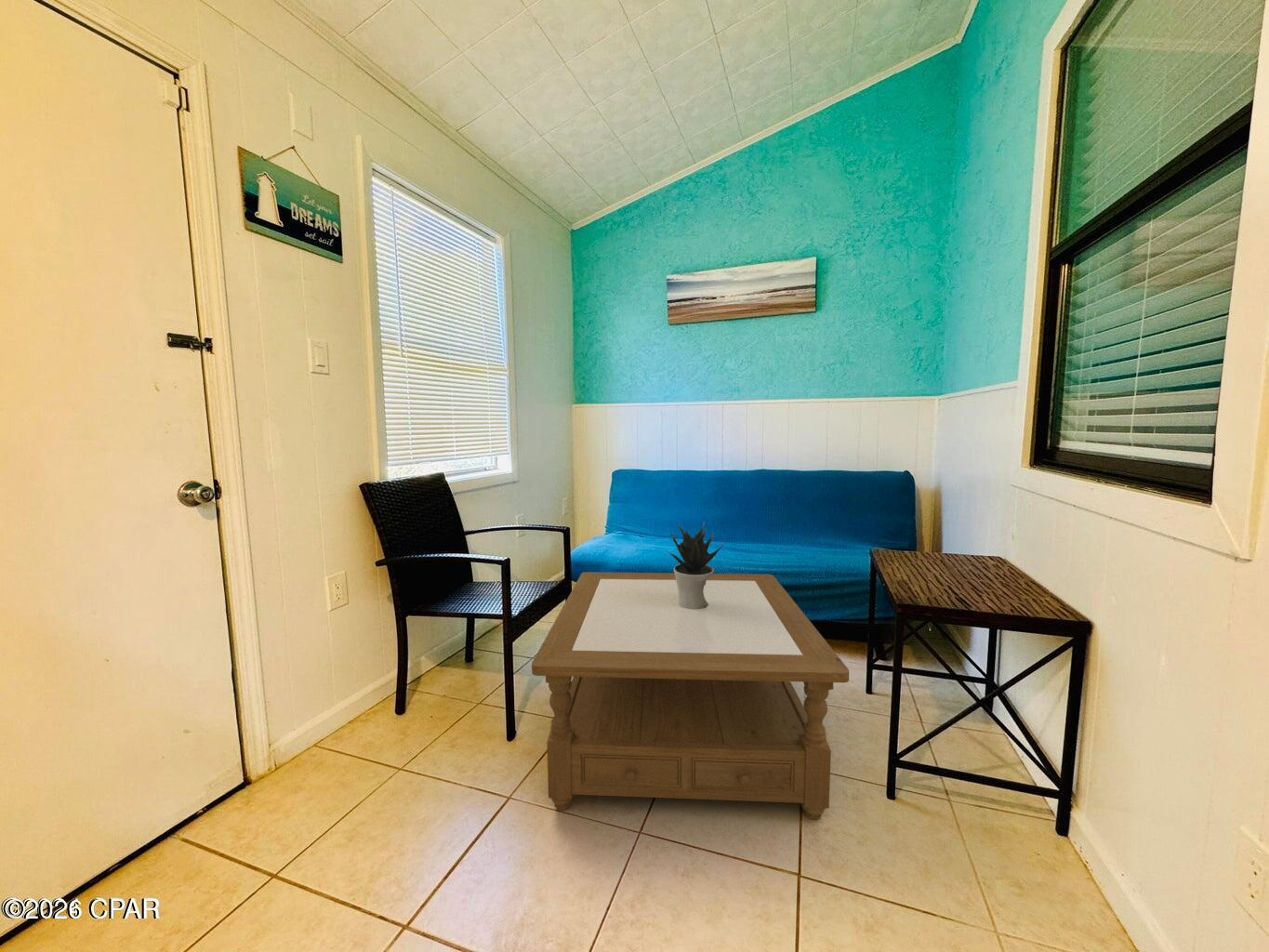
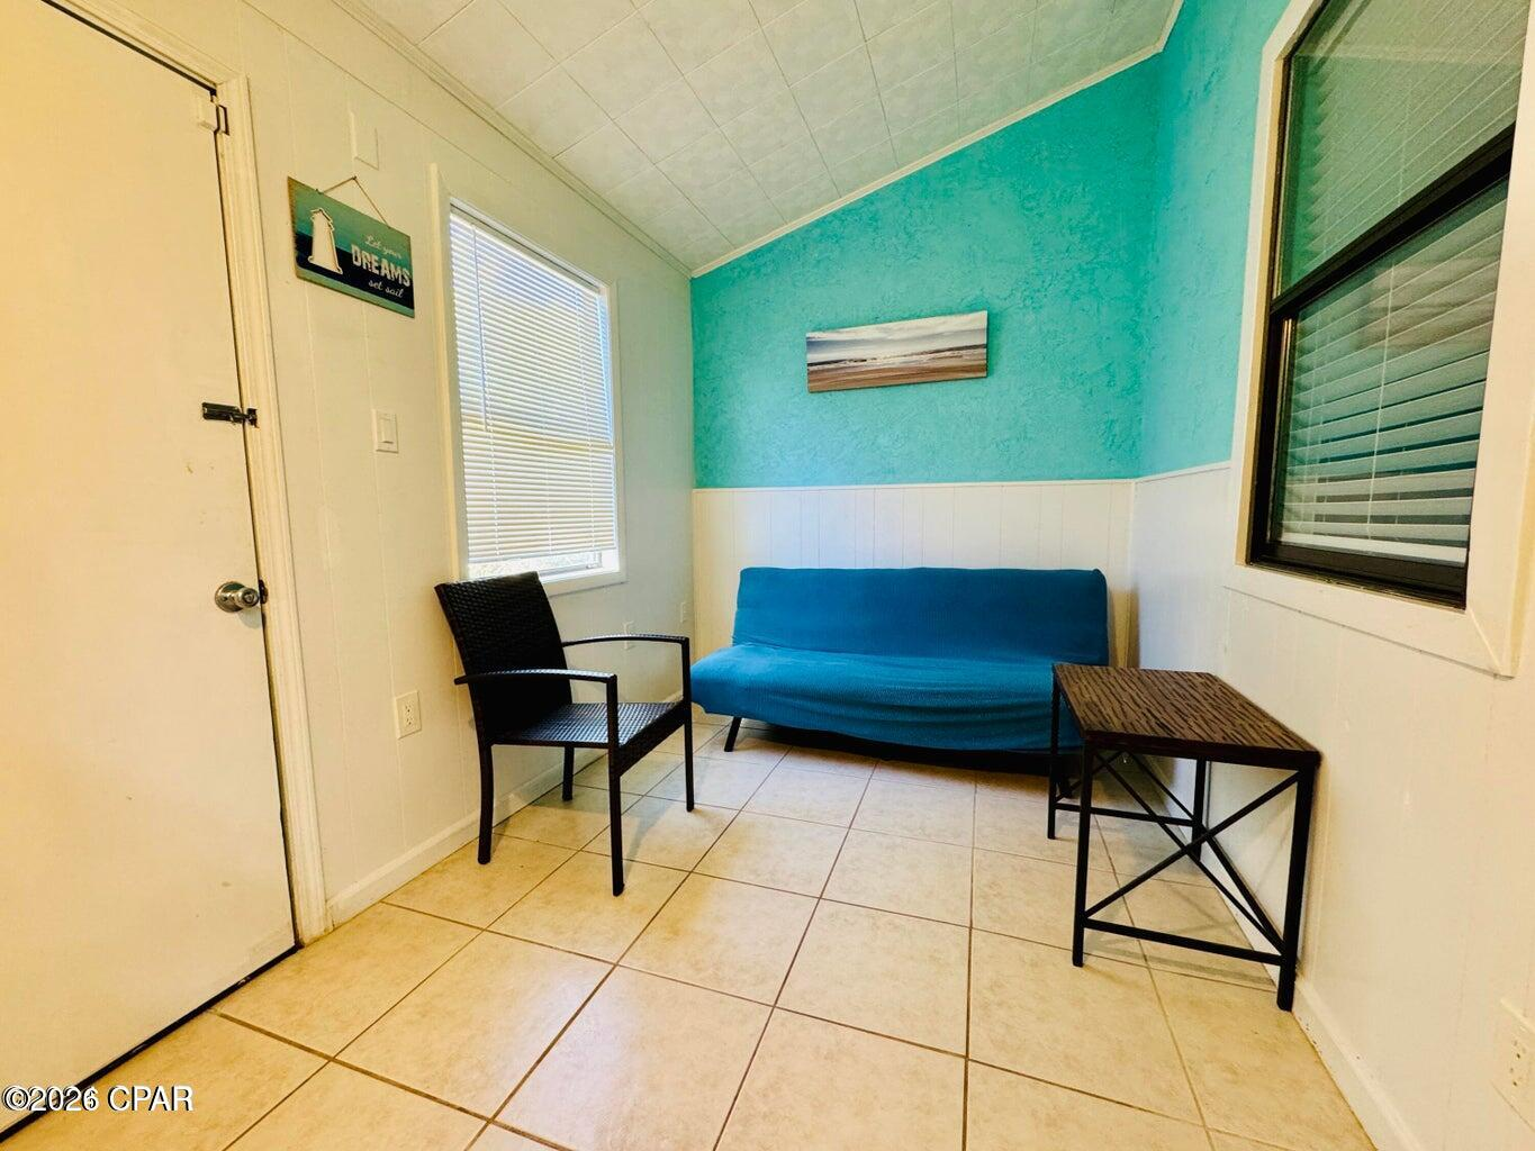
- coffee table (680, 669)
- potted plant (695, 562)
